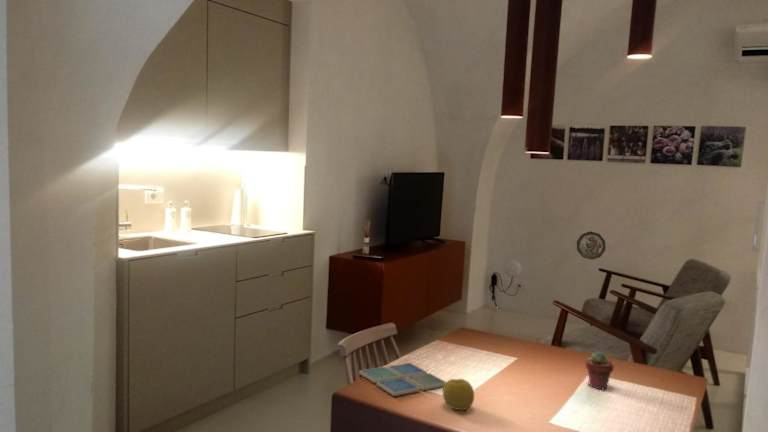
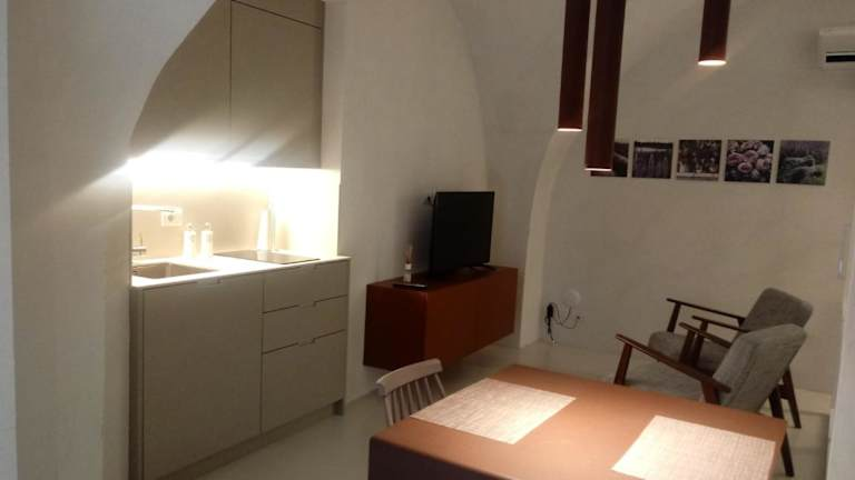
- potted succulent (598, 368)
- fruit (458, 393)
- decorative plate (591, 245)
- drink coaster (402, 378)
